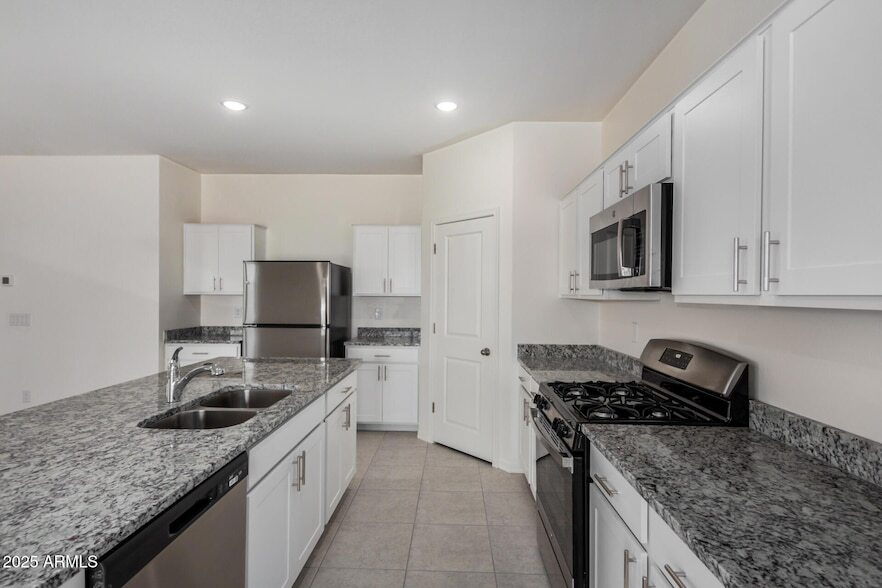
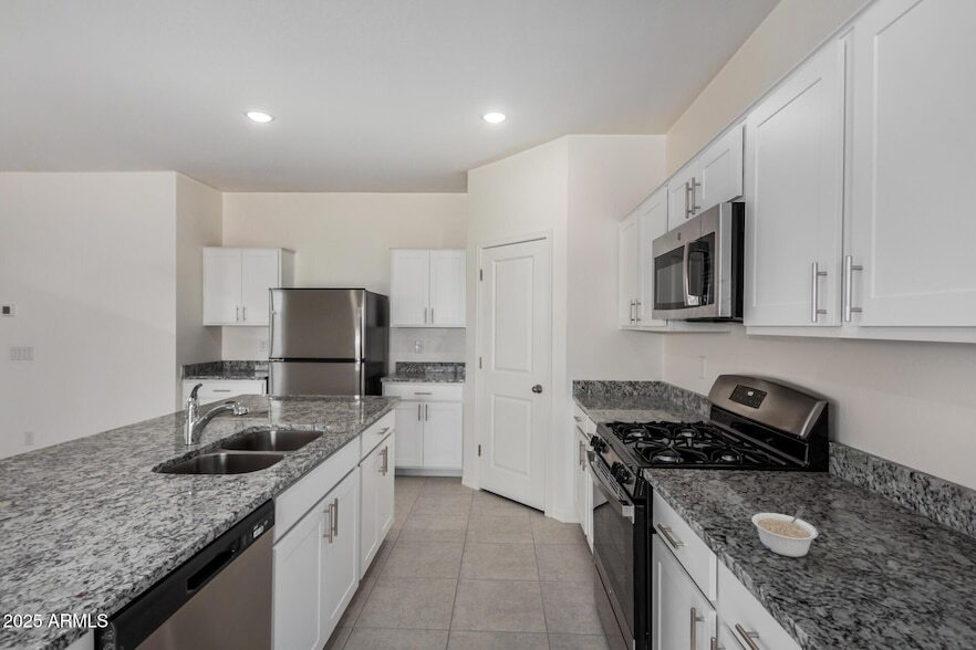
+ legume (782, 532)
